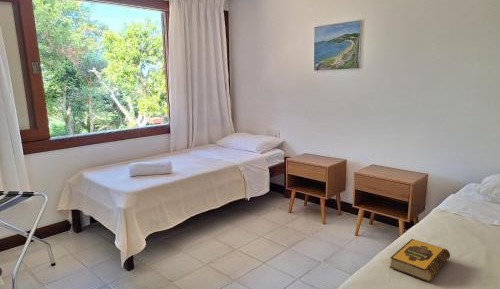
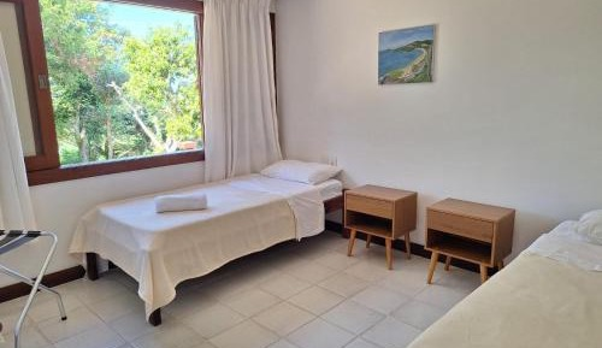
- hardback book (420, 259)
